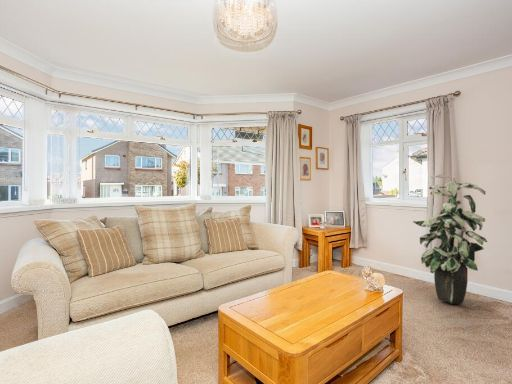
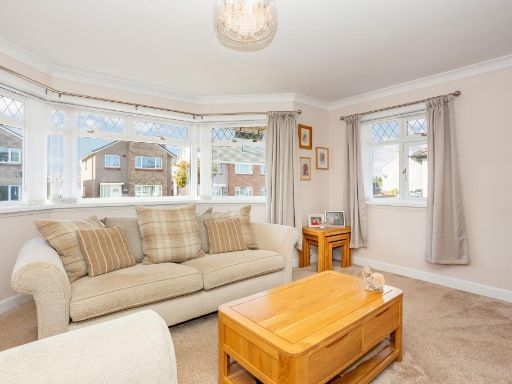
- indoor plant (447, 237)
